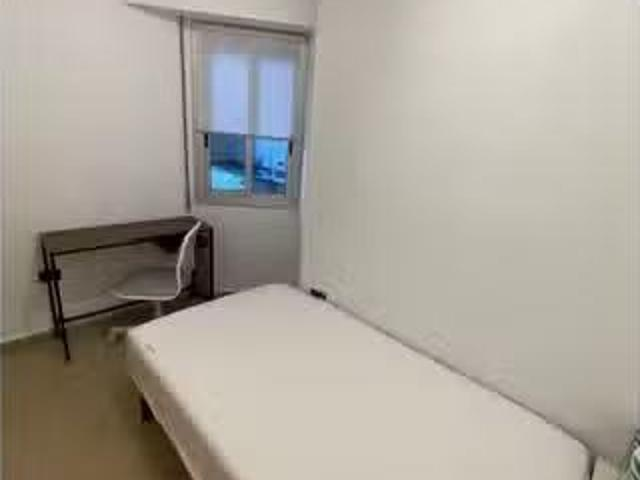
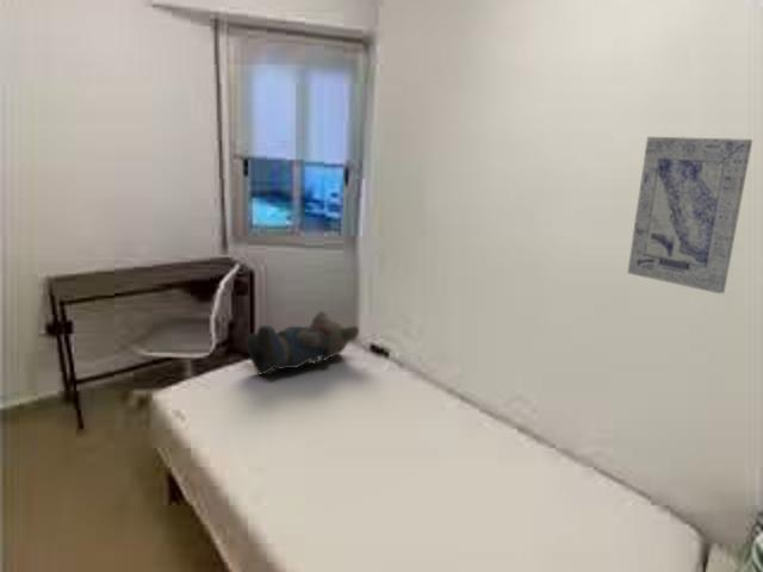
+ teddy bear (303, 340)
+ wall art (684, 212)
